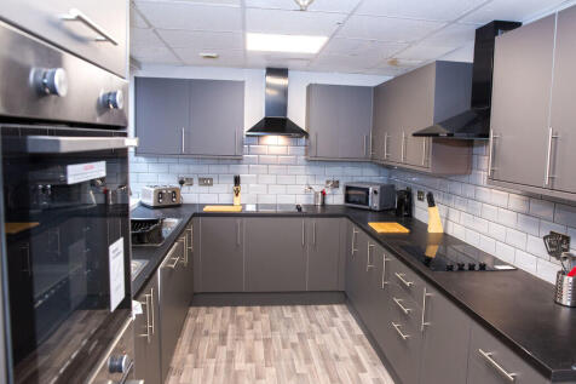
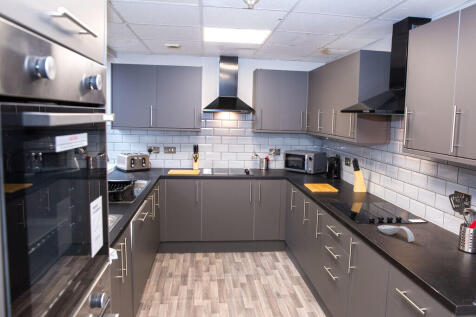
+ spoon rest (395, 230)
